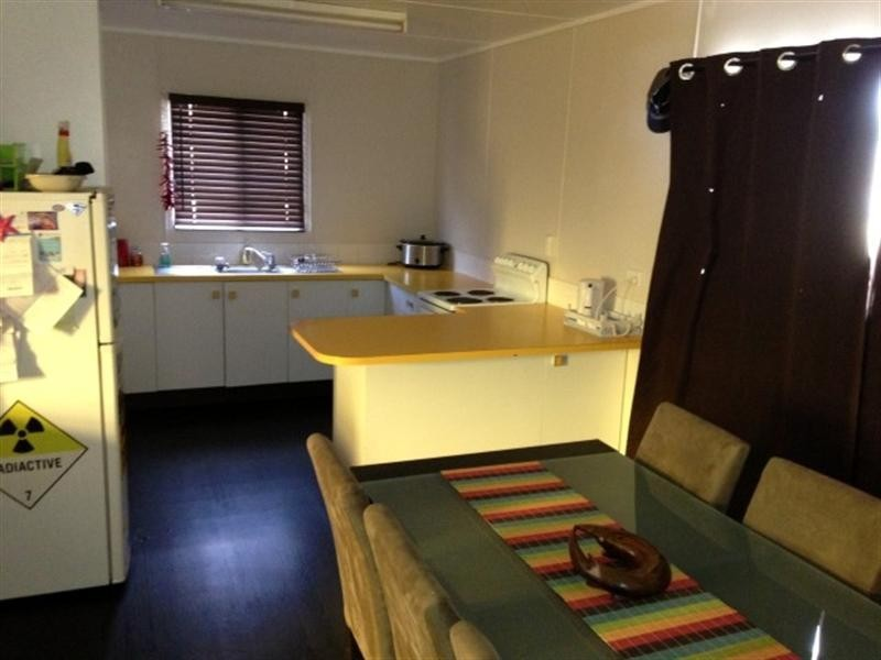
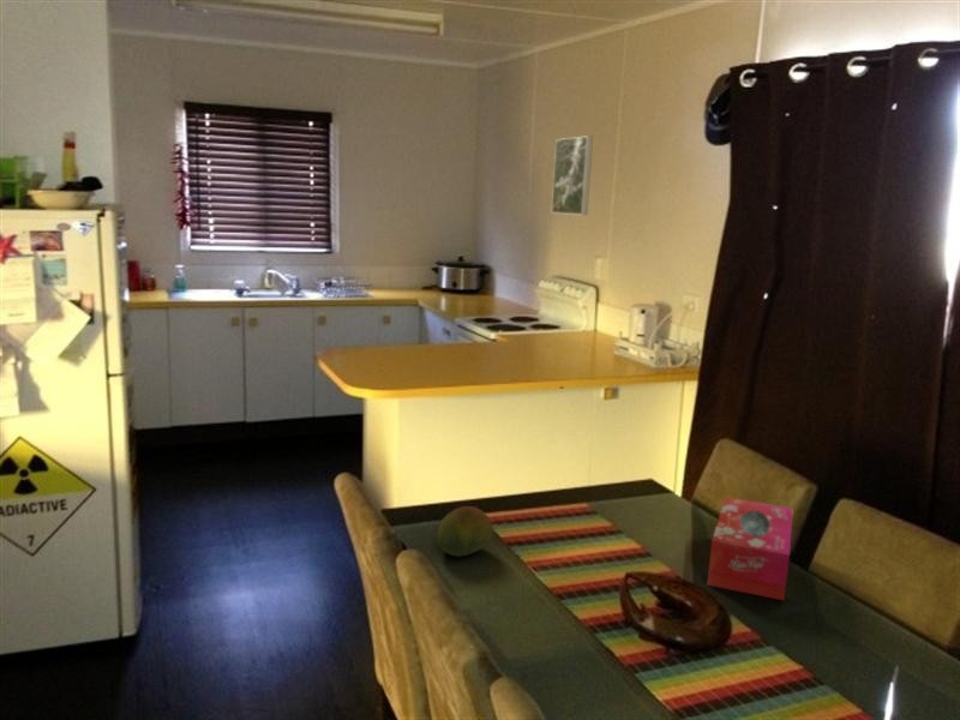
+ tissue box (751, 544)
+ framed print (571, 176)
+ fruit (464, 532)
